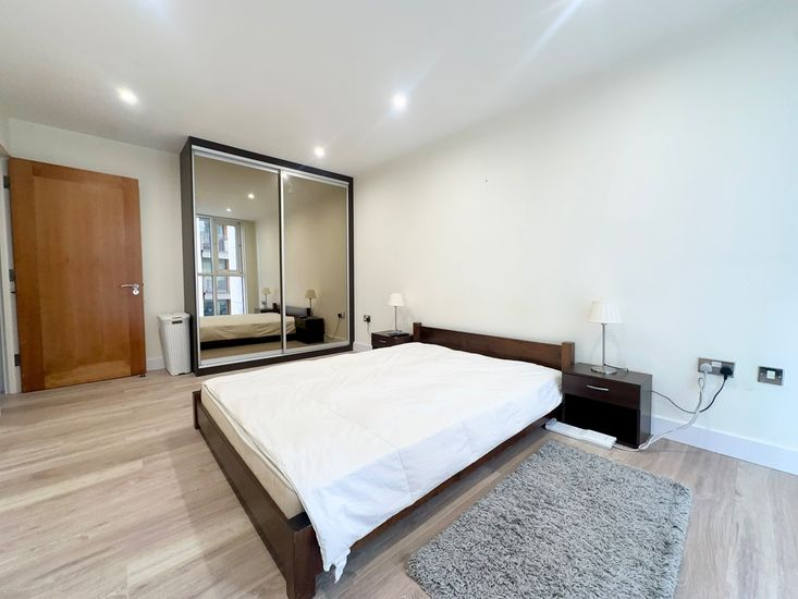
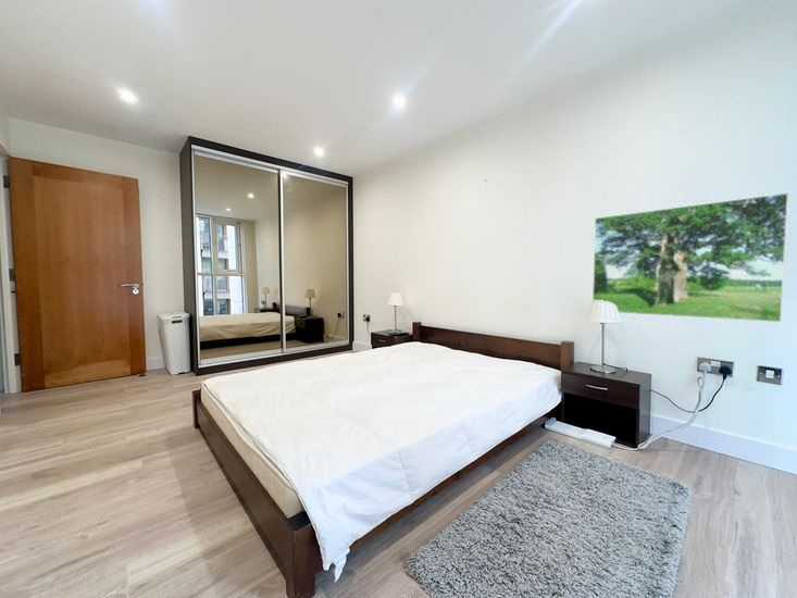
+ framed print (673, 262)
